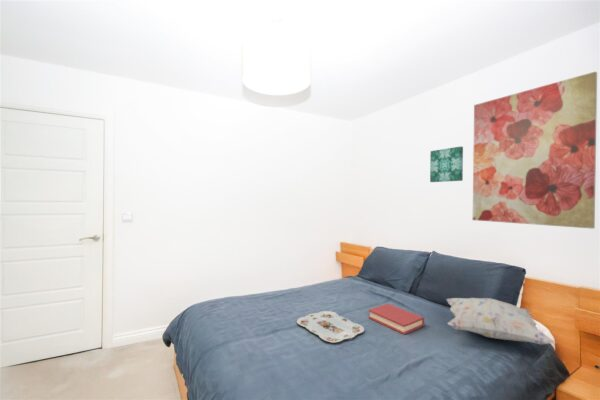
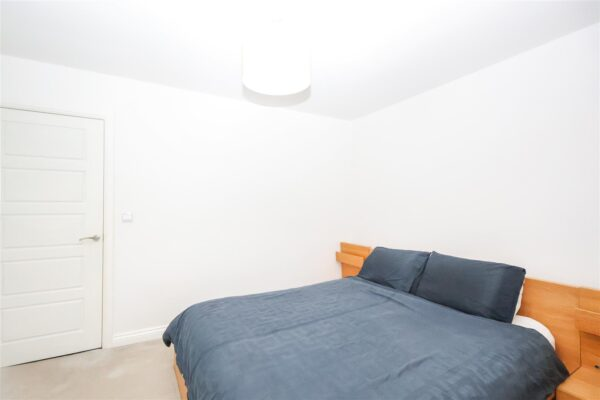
- decorative pillow (491, 317)
- wall art (445, 165)
- wall art (525, 157)
- hardback book (395, 317)
- serving tray (329, 325)
